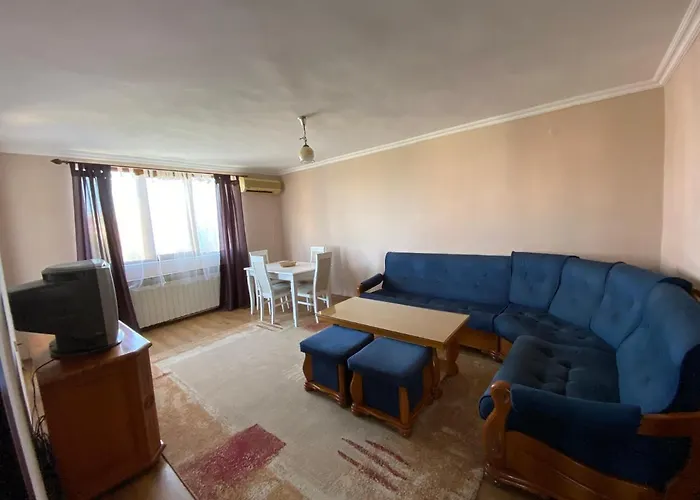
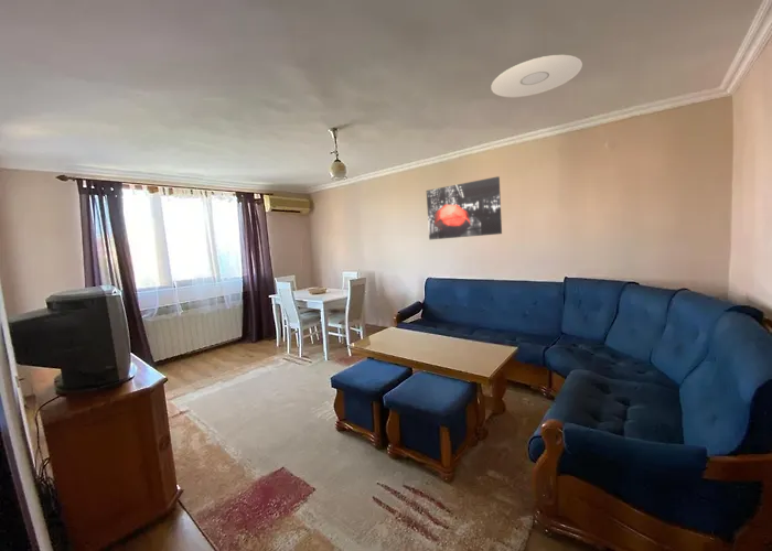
+ wall art (461, 210)
+ ceiling light (534, 78)
